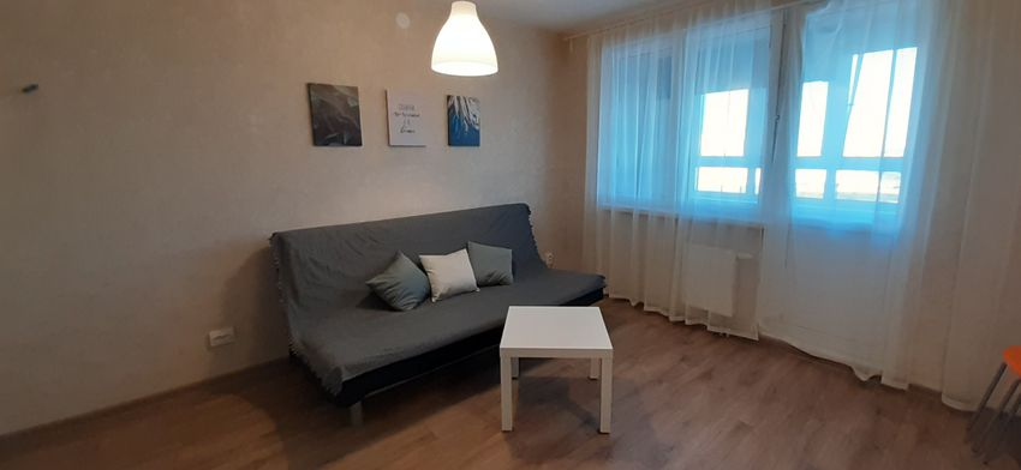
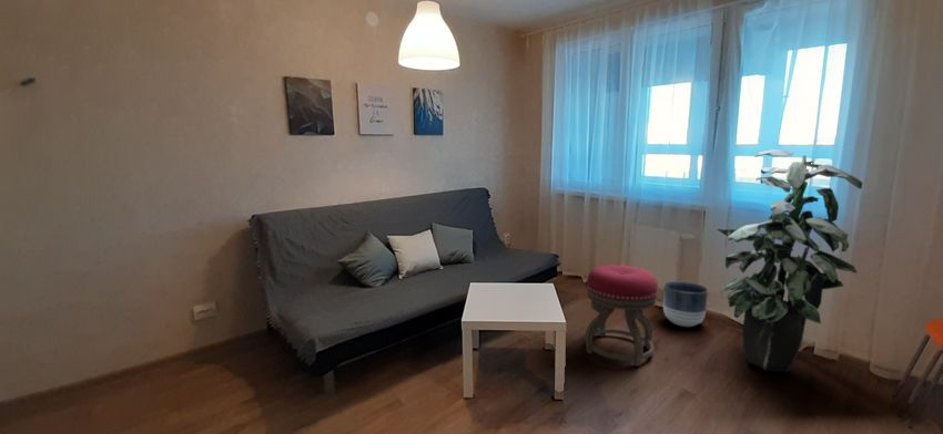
+ stool (620, 308)
+ indoor plant (778, 259)
+ planter (683, 306)
